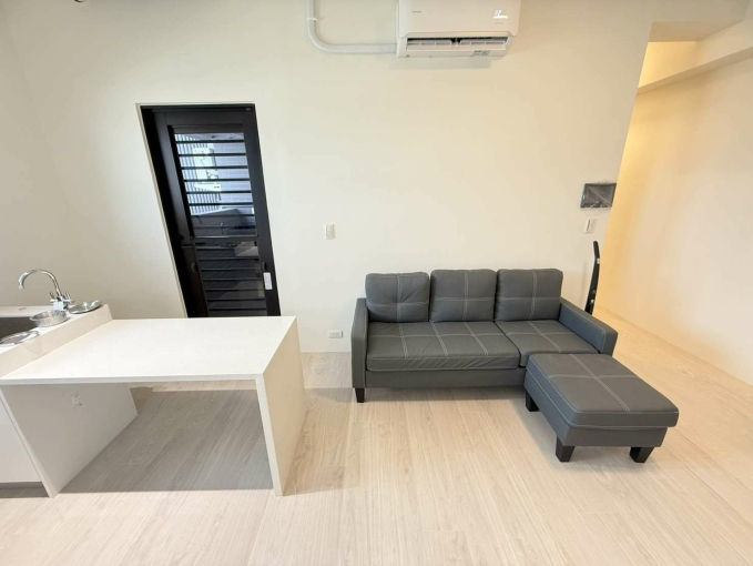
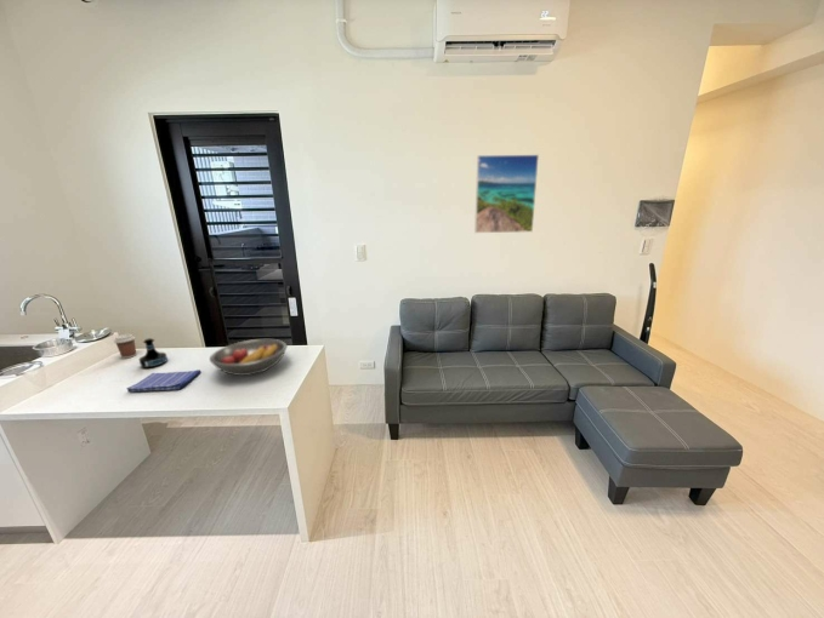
+ dish towel (165, 379)
+ coffee cup (126, 345)
+ tequila bottle (150, 351)
+ fruit bowl (250, 356)
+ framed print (505, 195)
